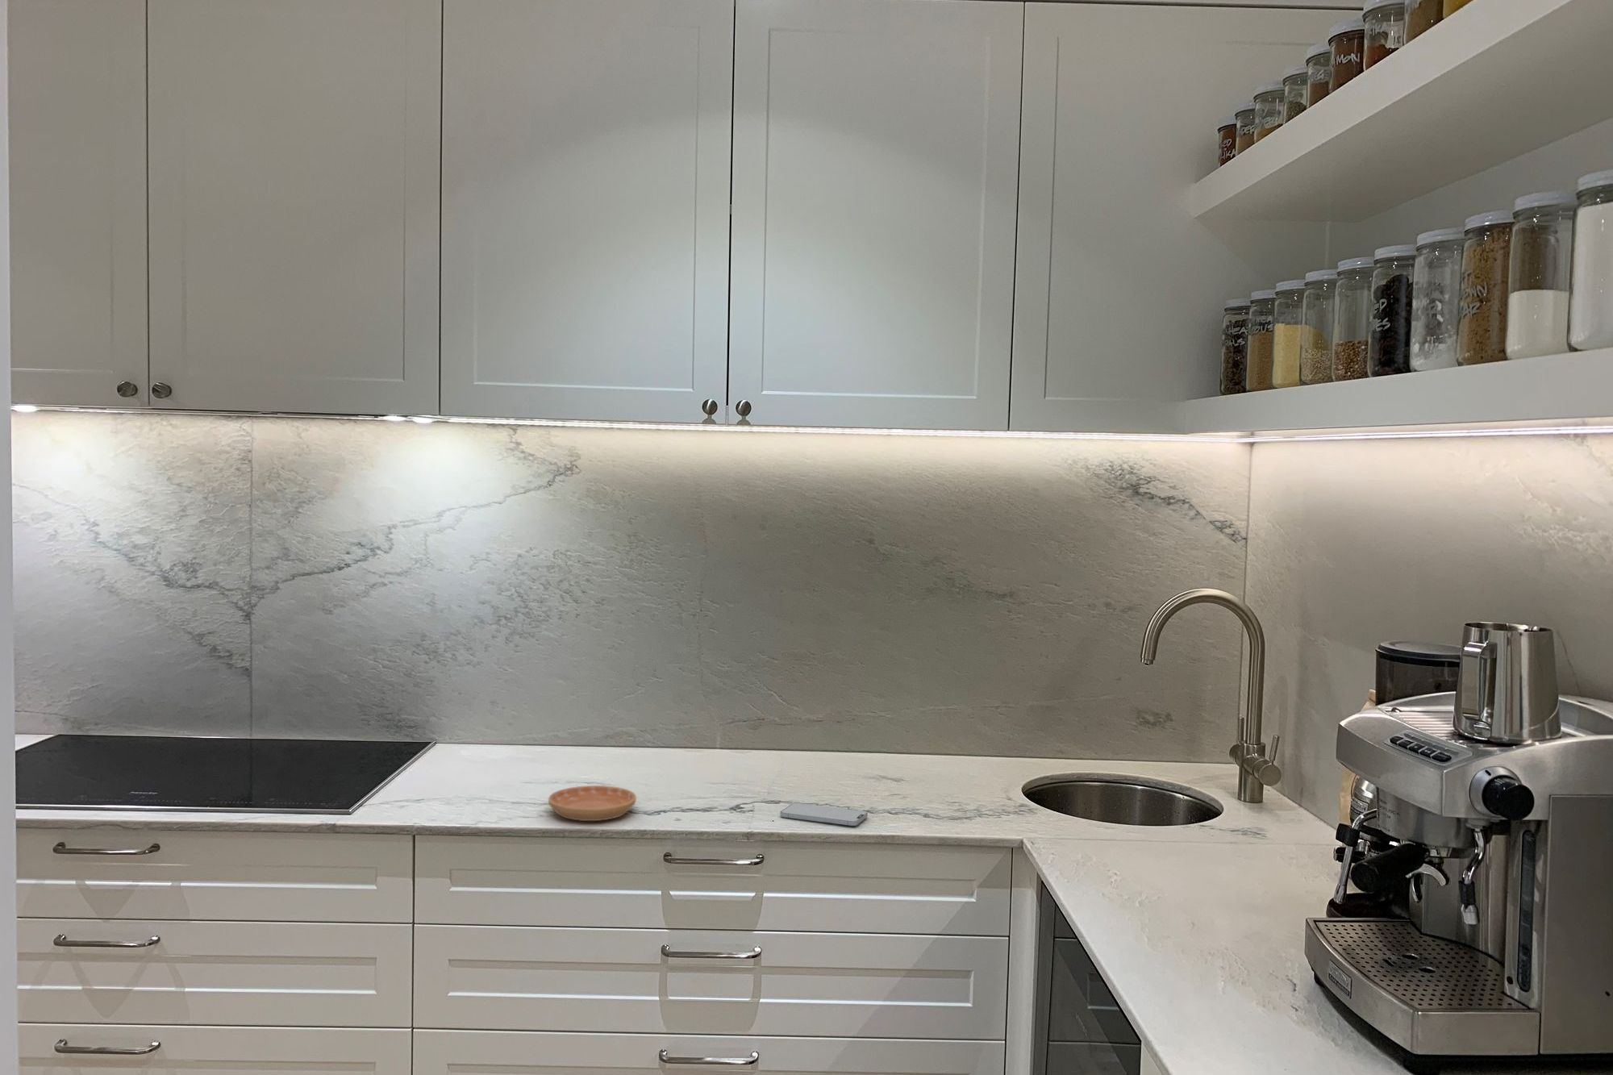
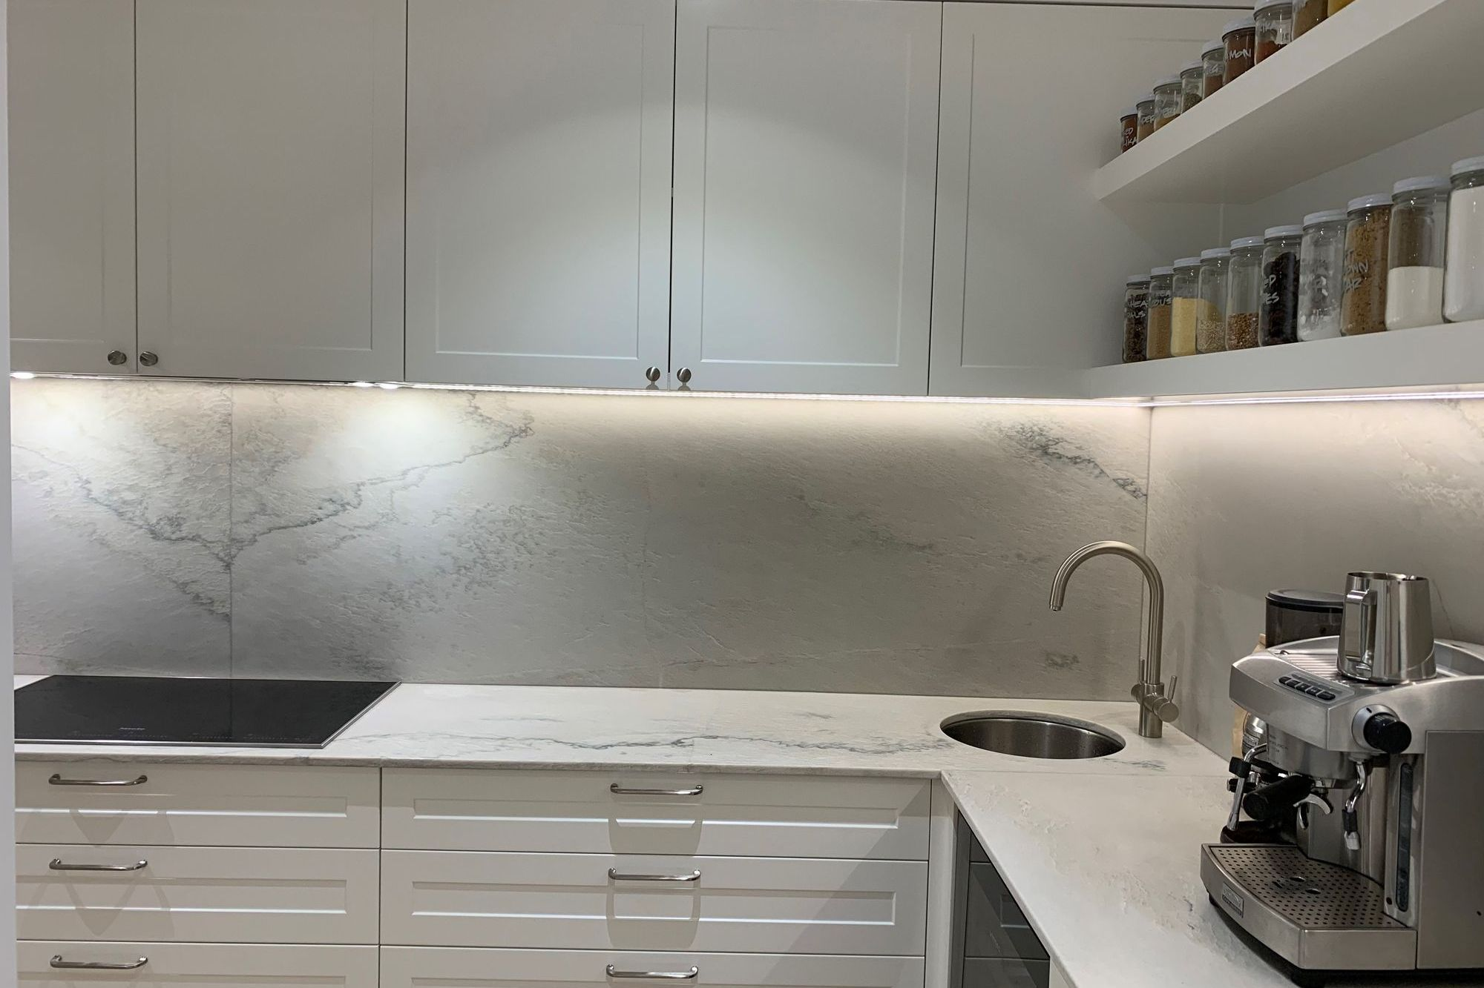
- saucer (592, 804)
- smartphone (824, 813)
